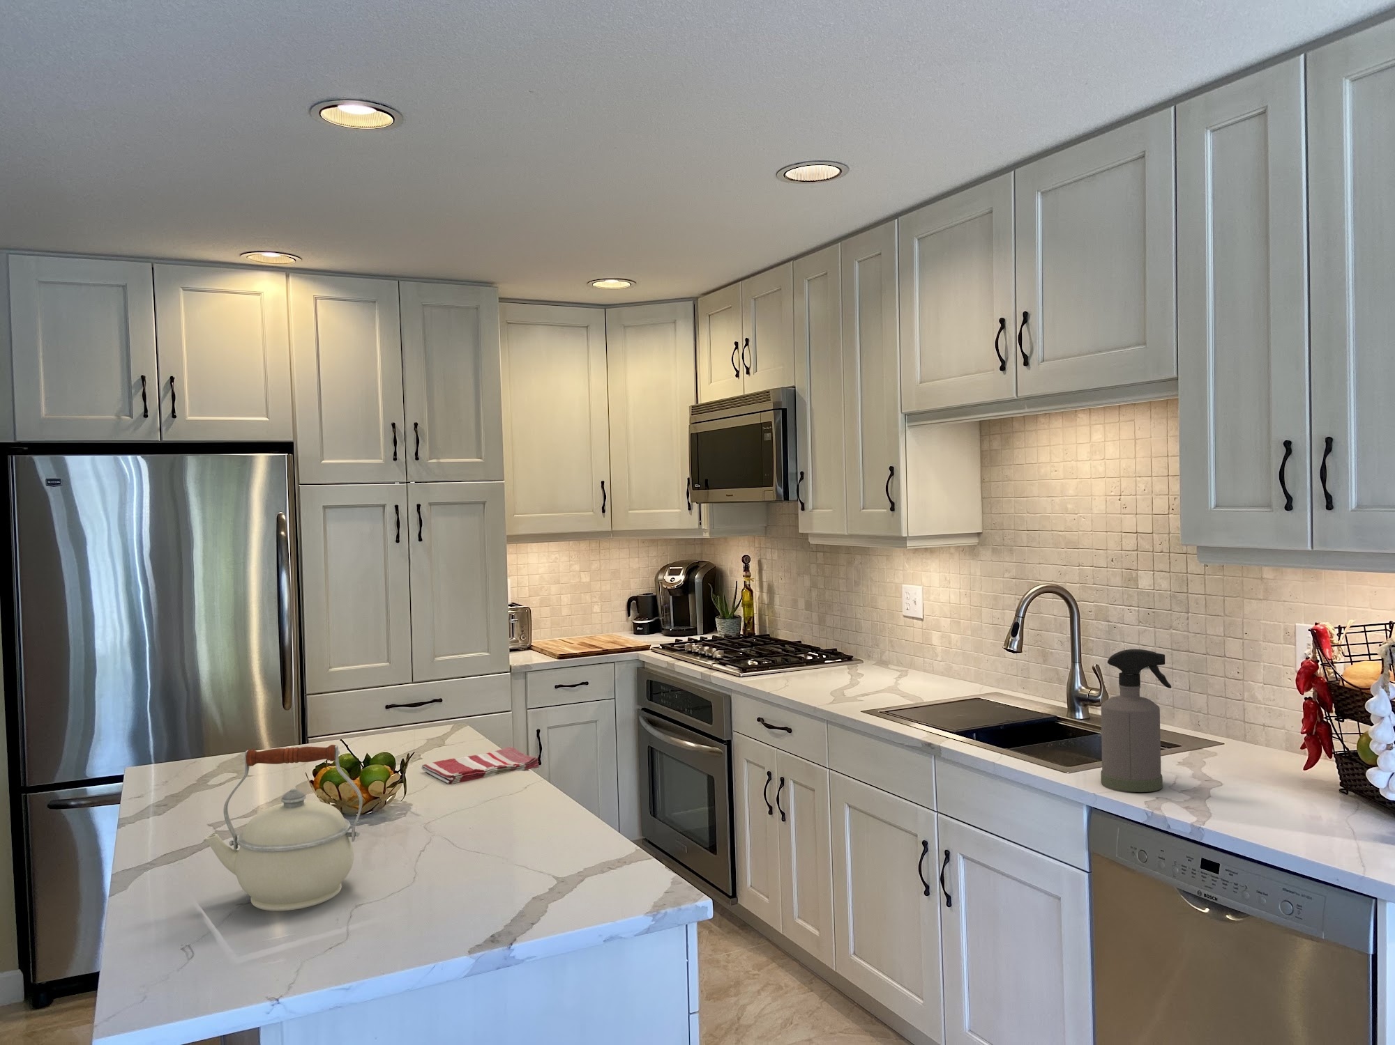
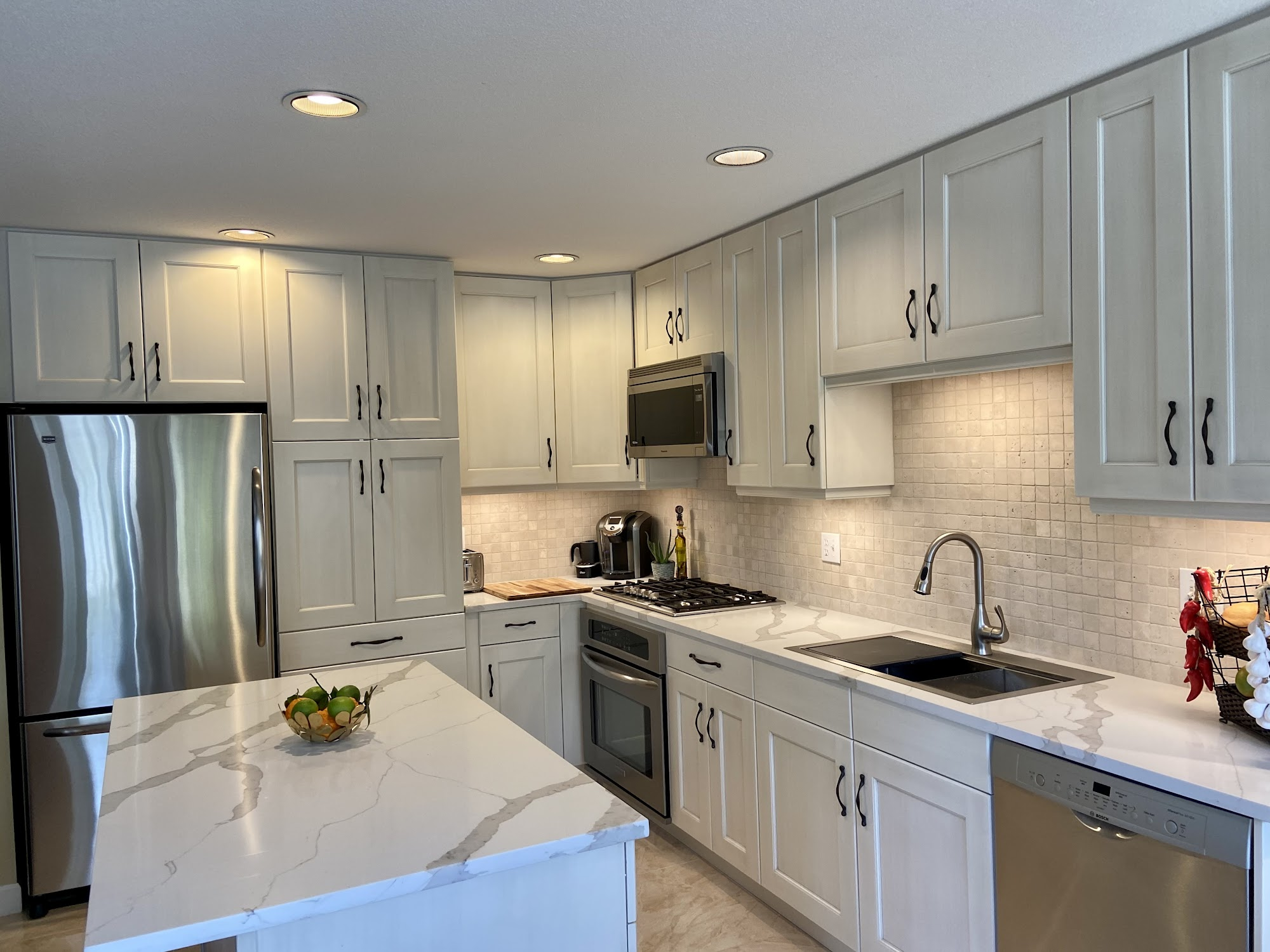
- spray bottle (1135, 717)
- kettle (283, 822)
- dish towel (481, 764)
